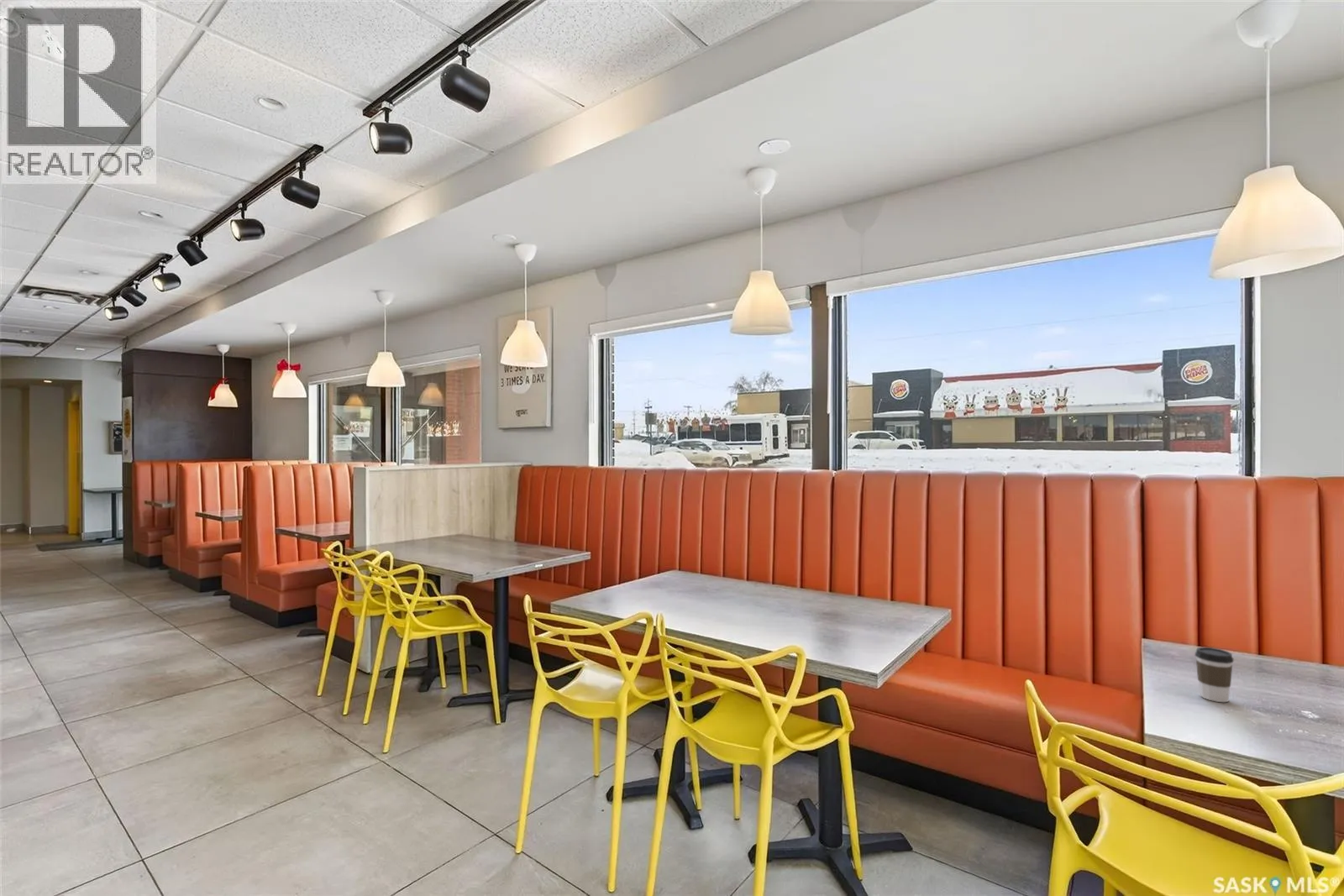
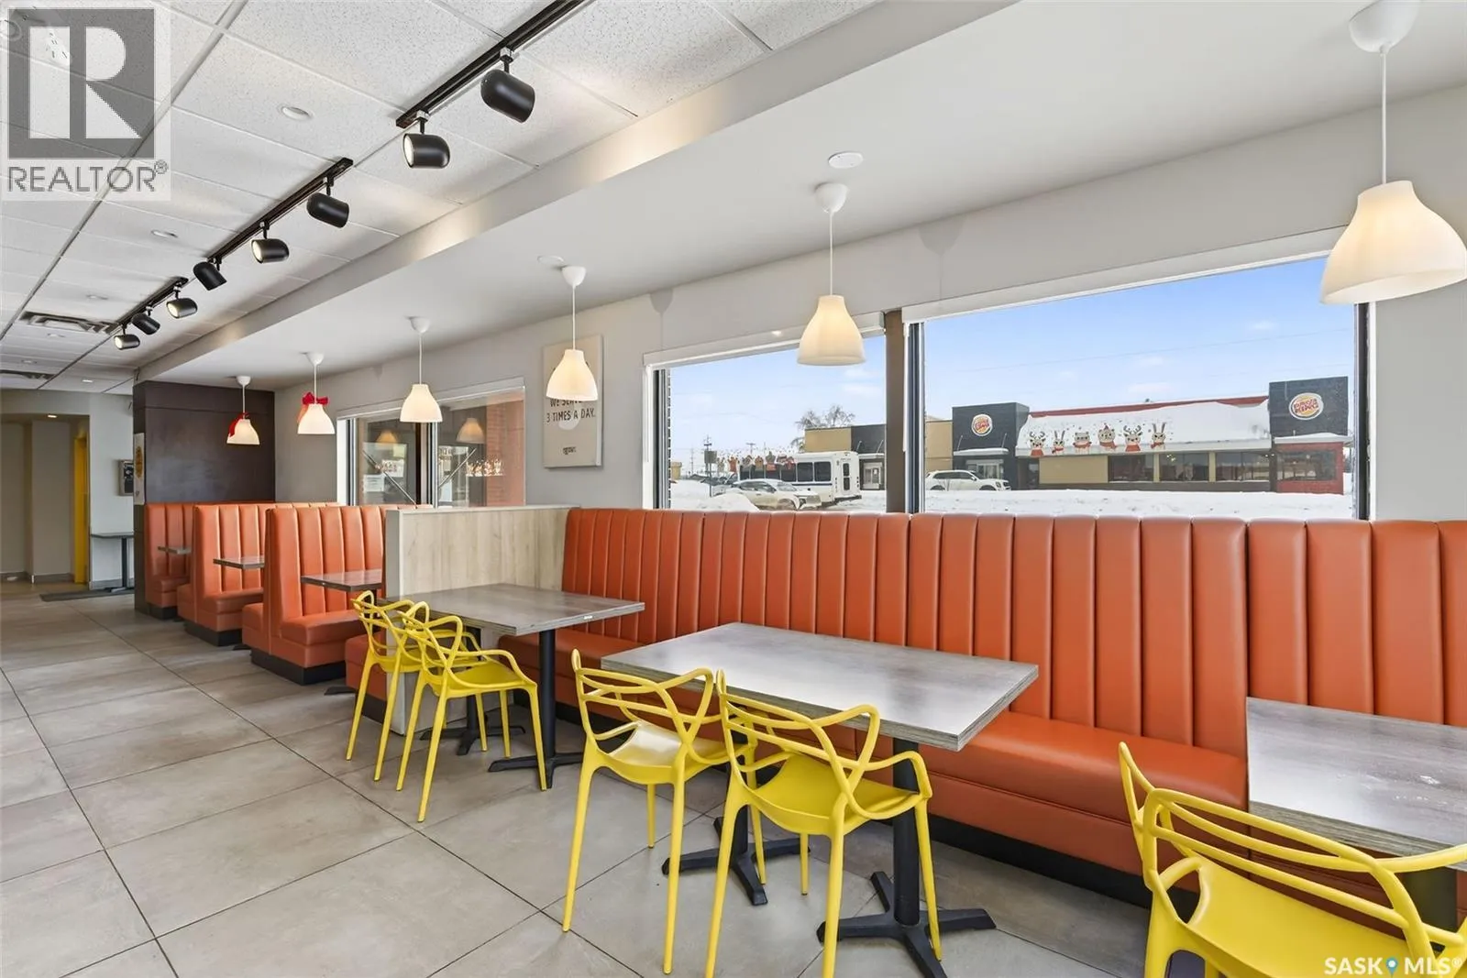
- coffee cup (1214, 674)
